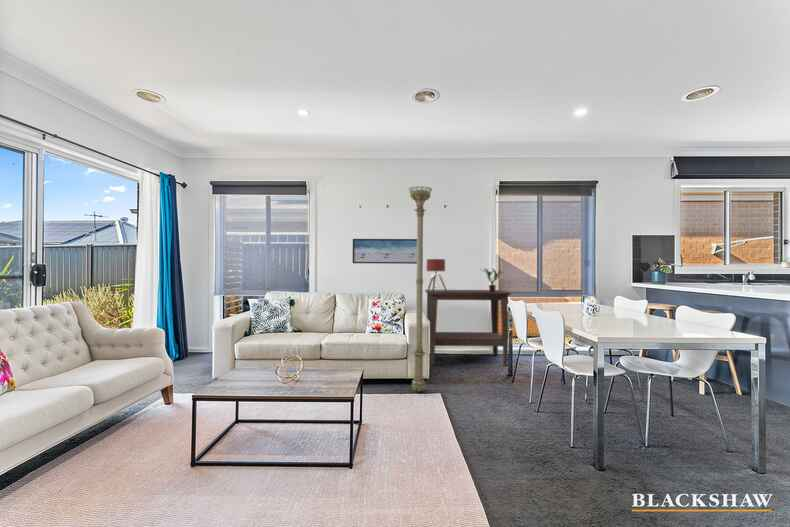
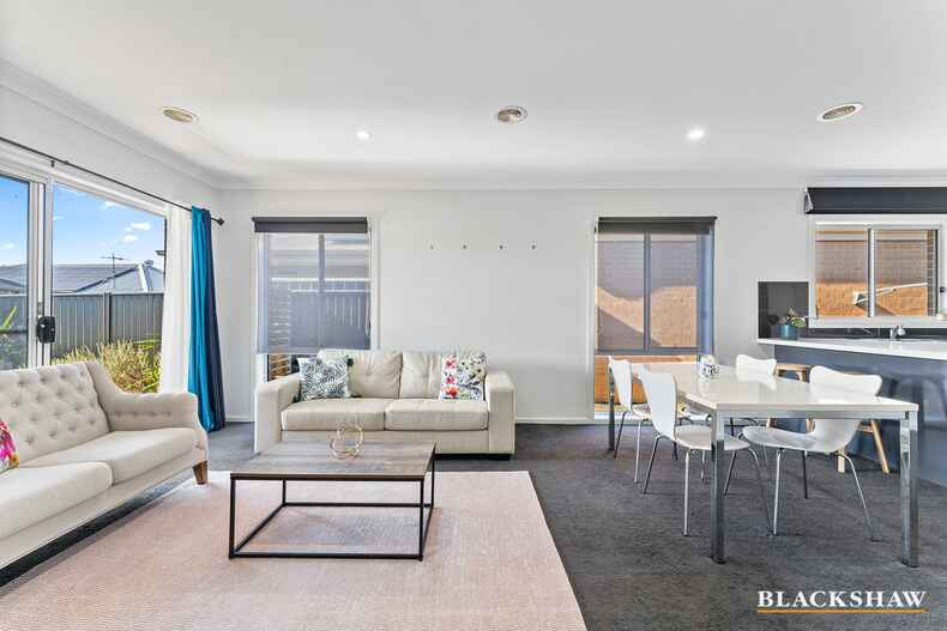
- wall art (387, 251)
- floor lamp (420, 289)
- potted plant (490, 280)
- table lamp (444, 270)
- side table (465, 332)
